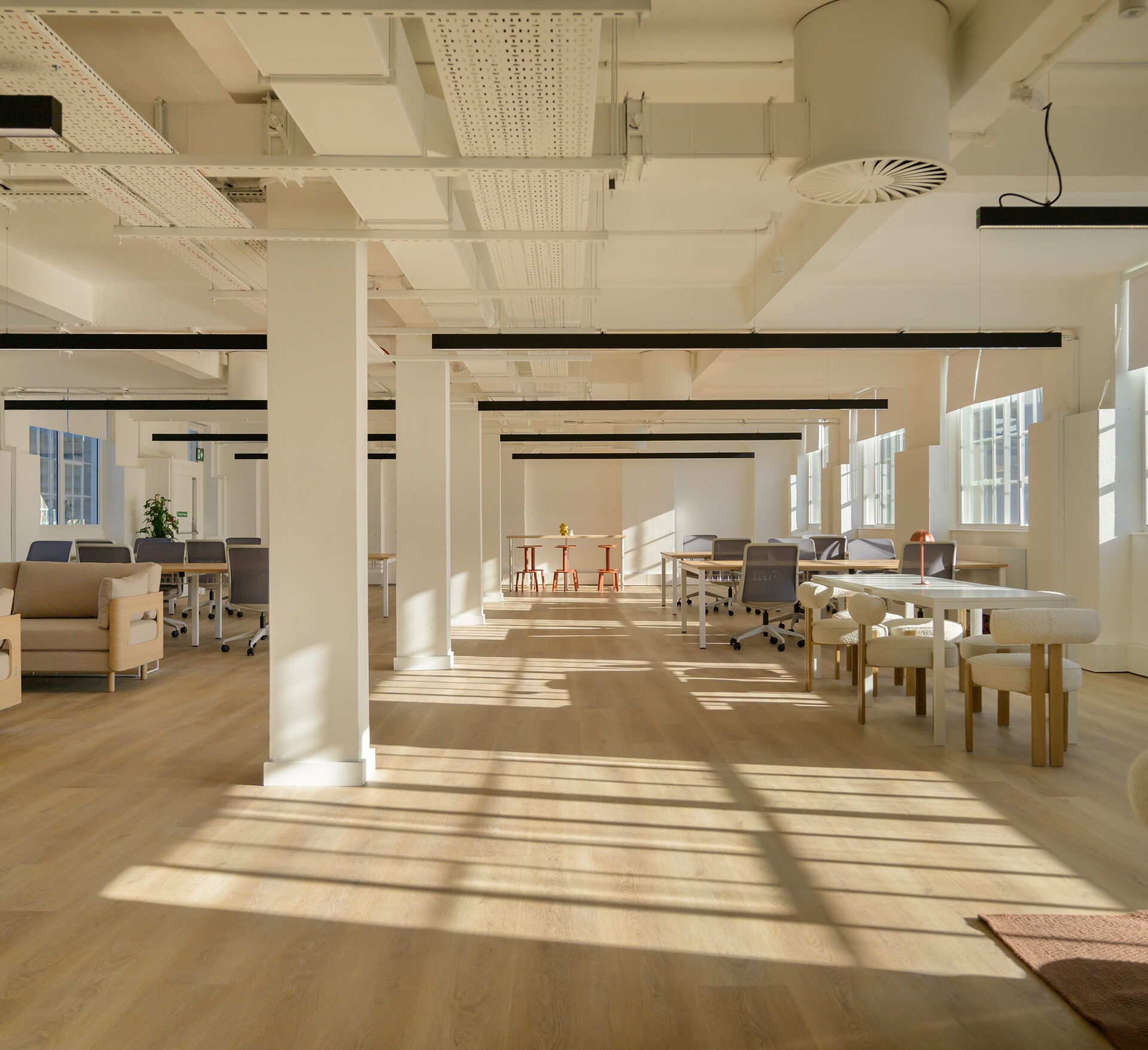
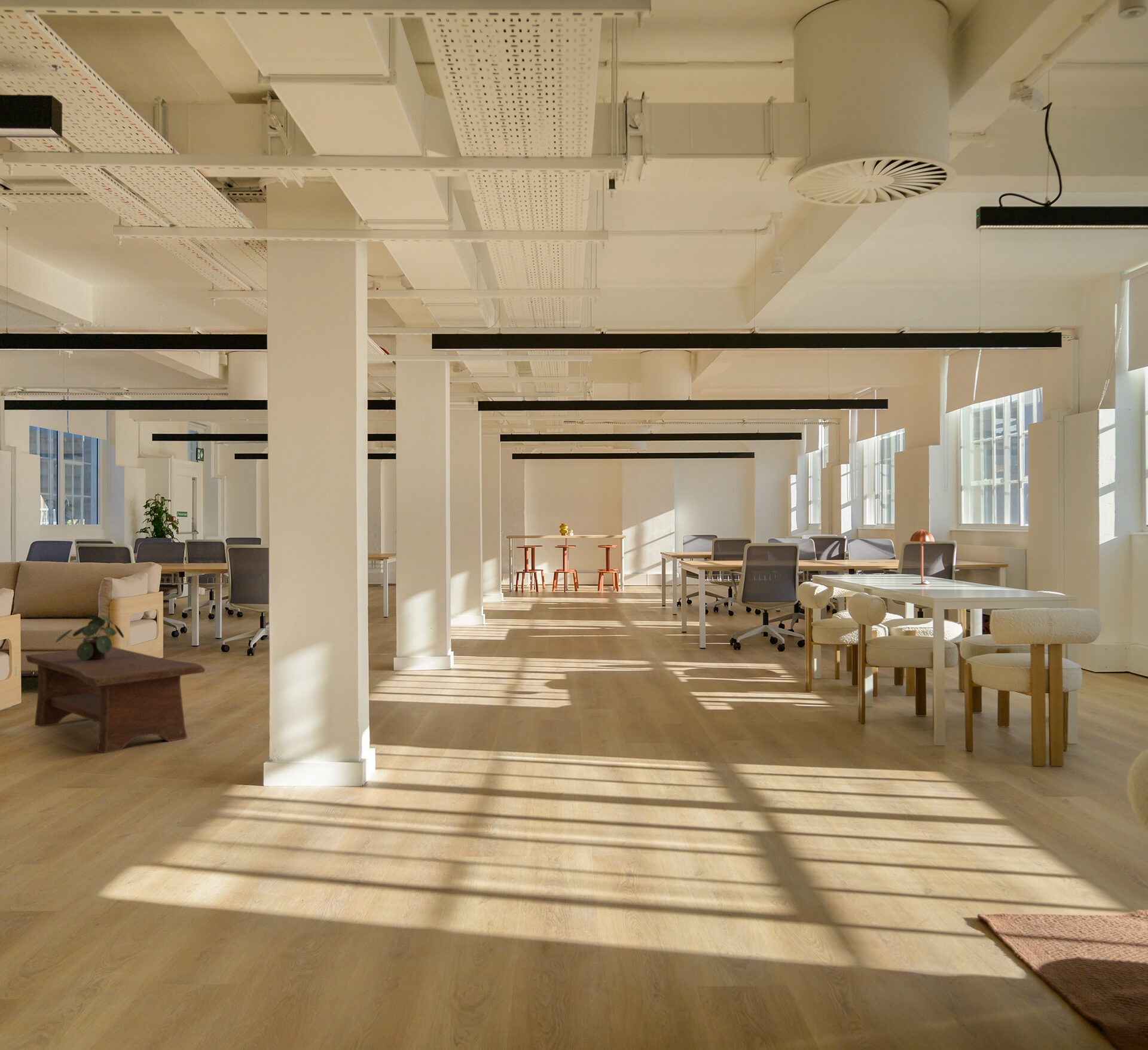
+ potted plant (94, 637)
+ coffee table (108, 696)
